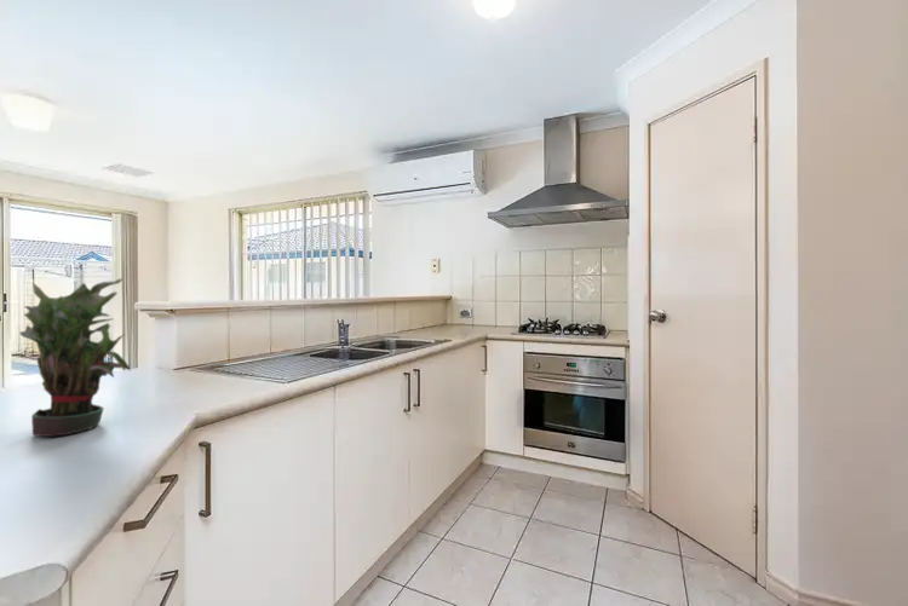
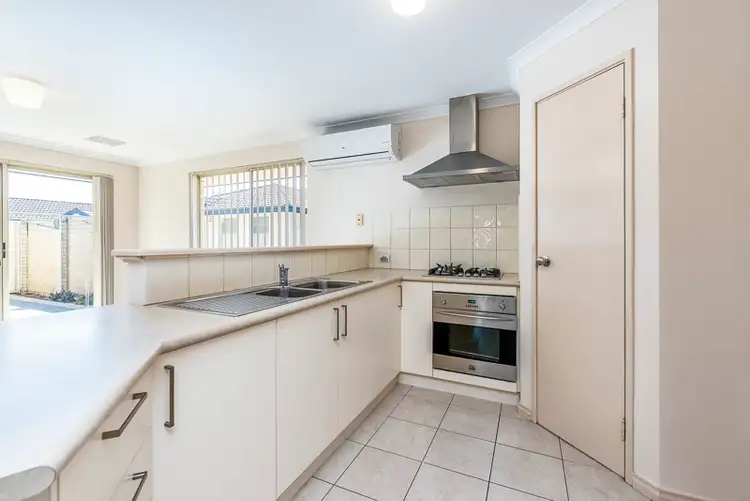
- potted plant (84, 350)
